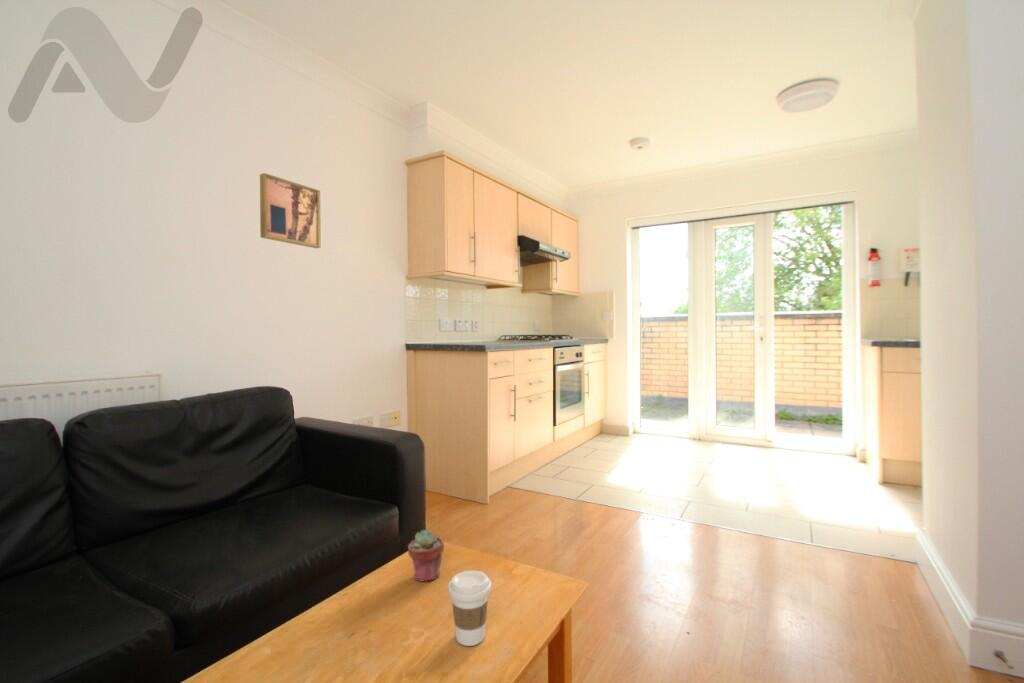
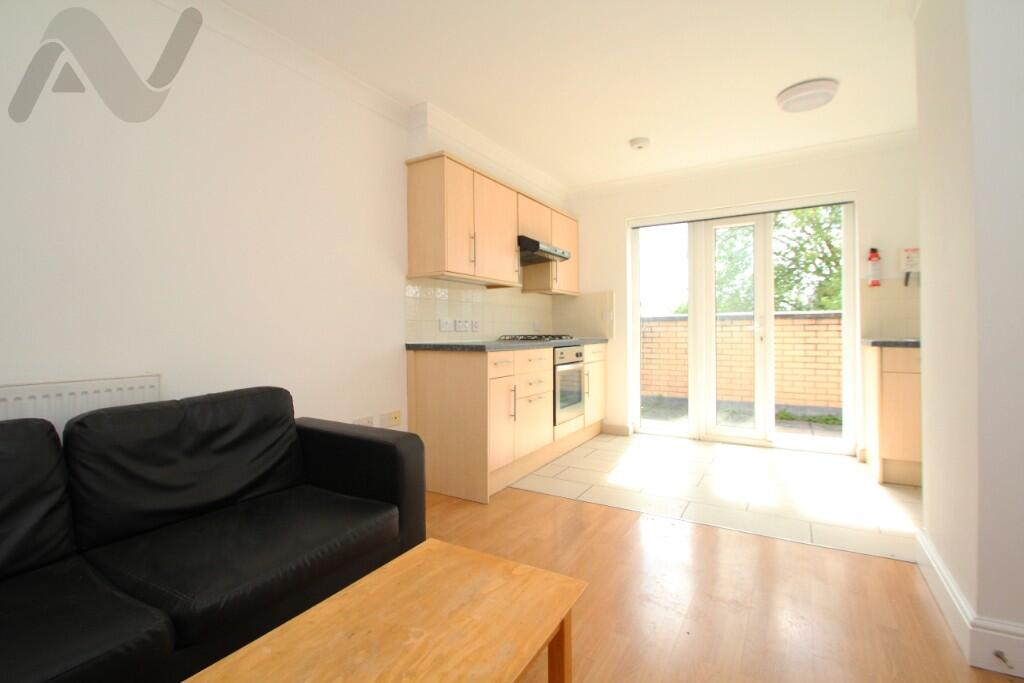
- wall art (291, 212)
- potted succulent (426, 552)
- coffee cup (470, 607)
